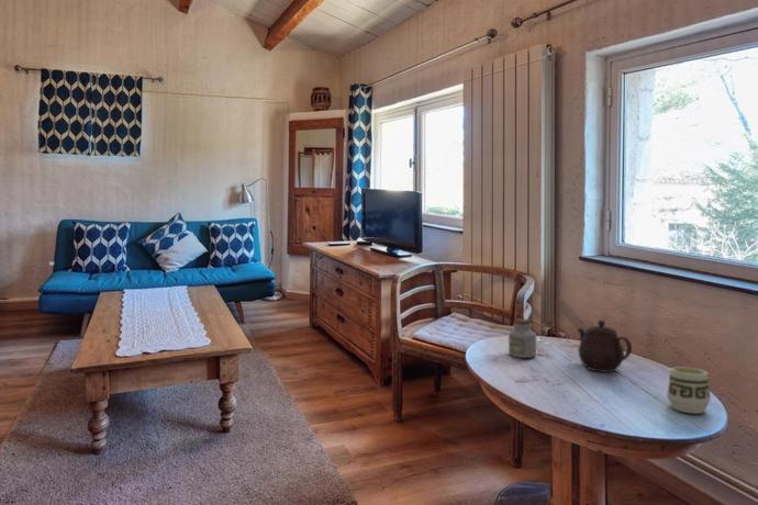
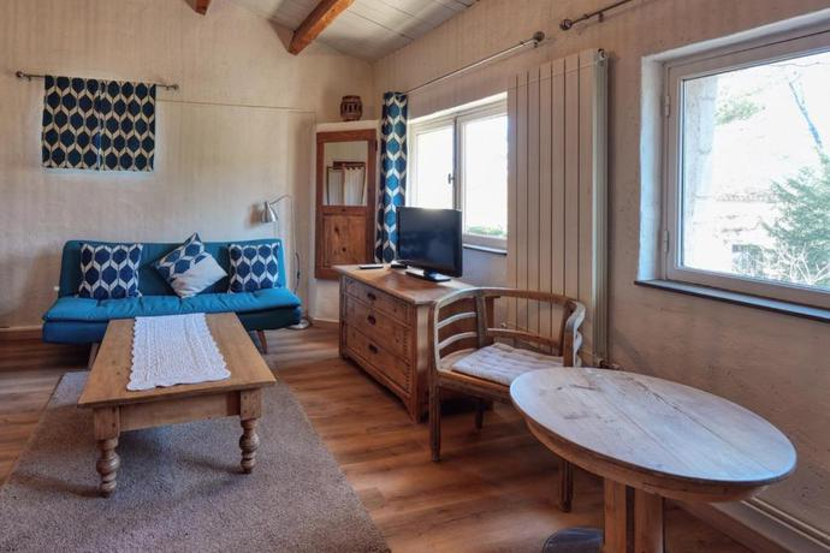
- jar (522, 337)
- cup (688, 390)
- teapot (602, 345)
